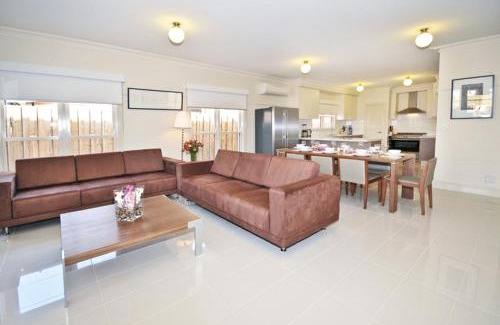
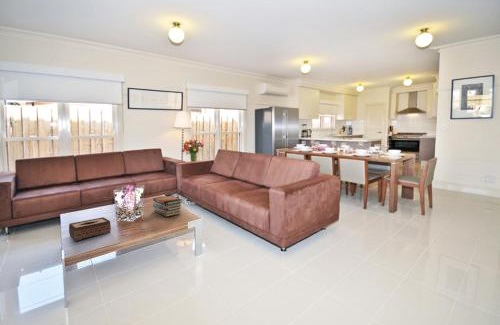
+ tissue box (90, 228)
+ book stack (167, 205)
